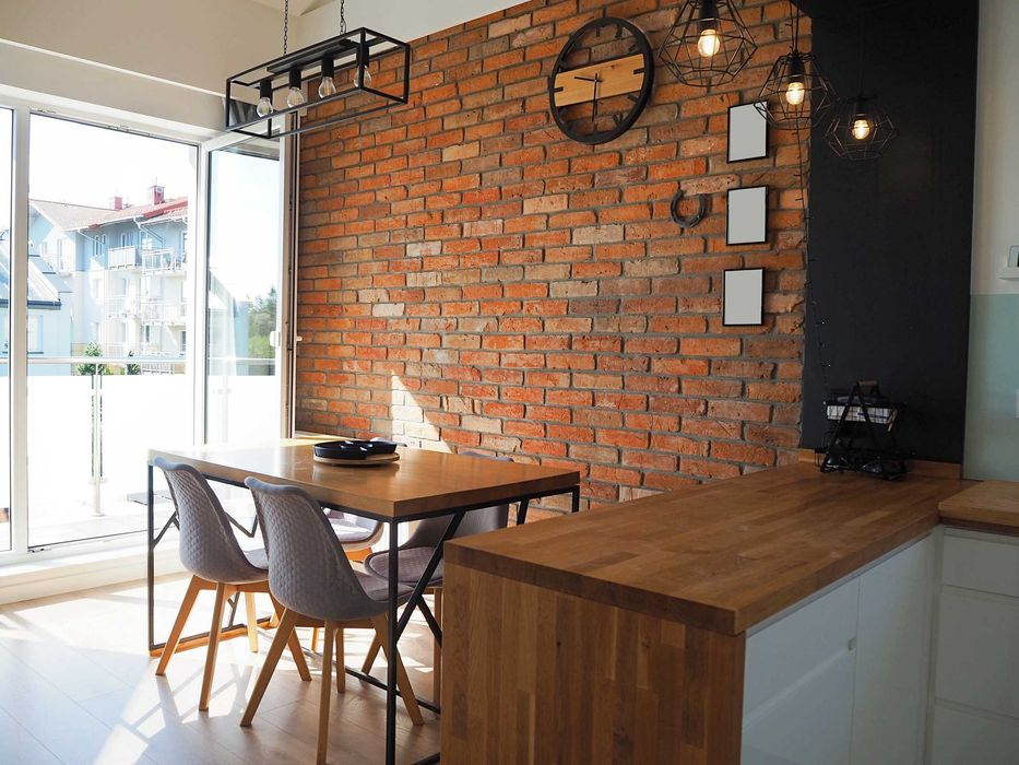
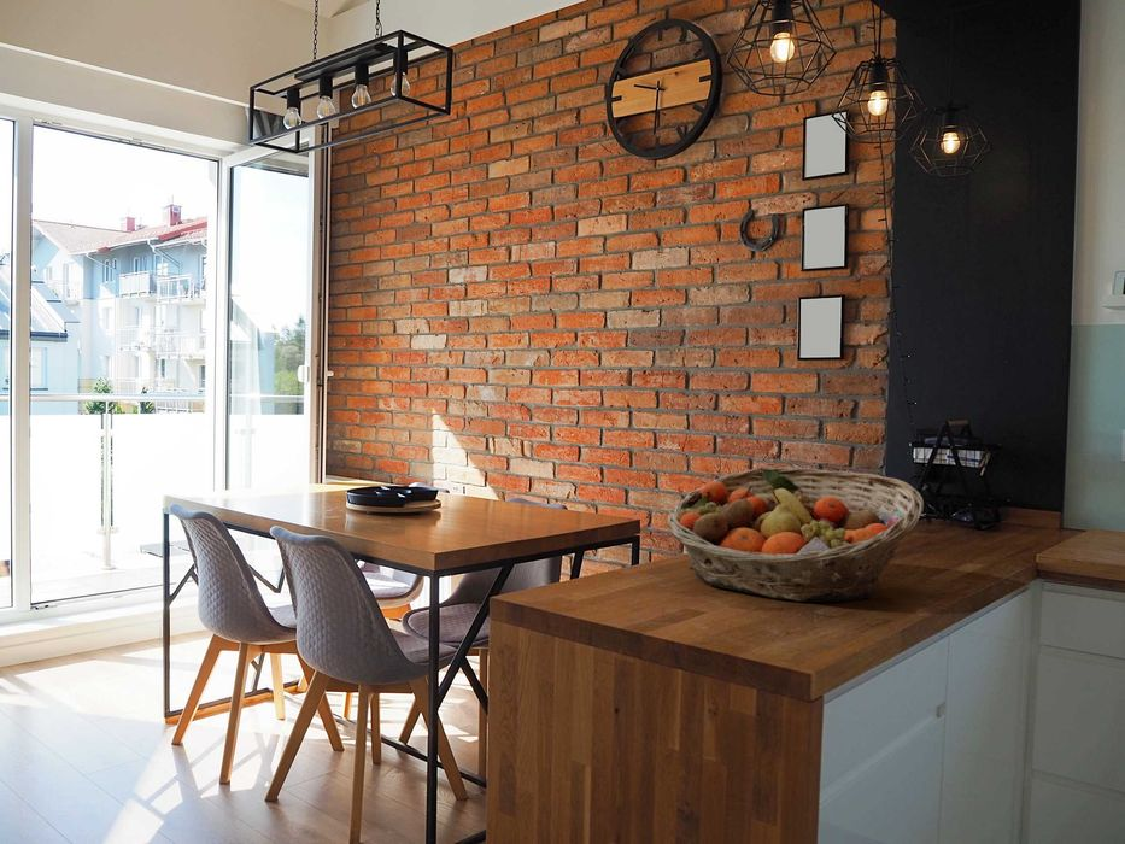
+ fruit basket (789, 528)
